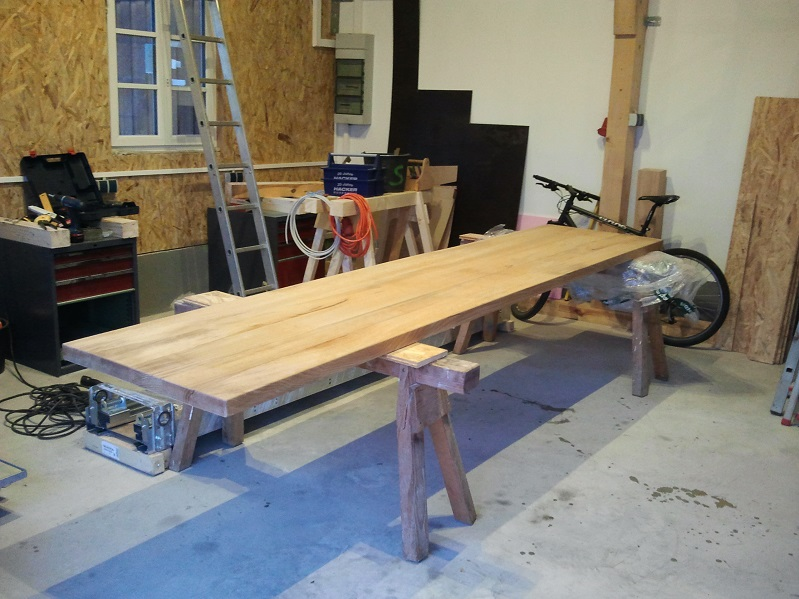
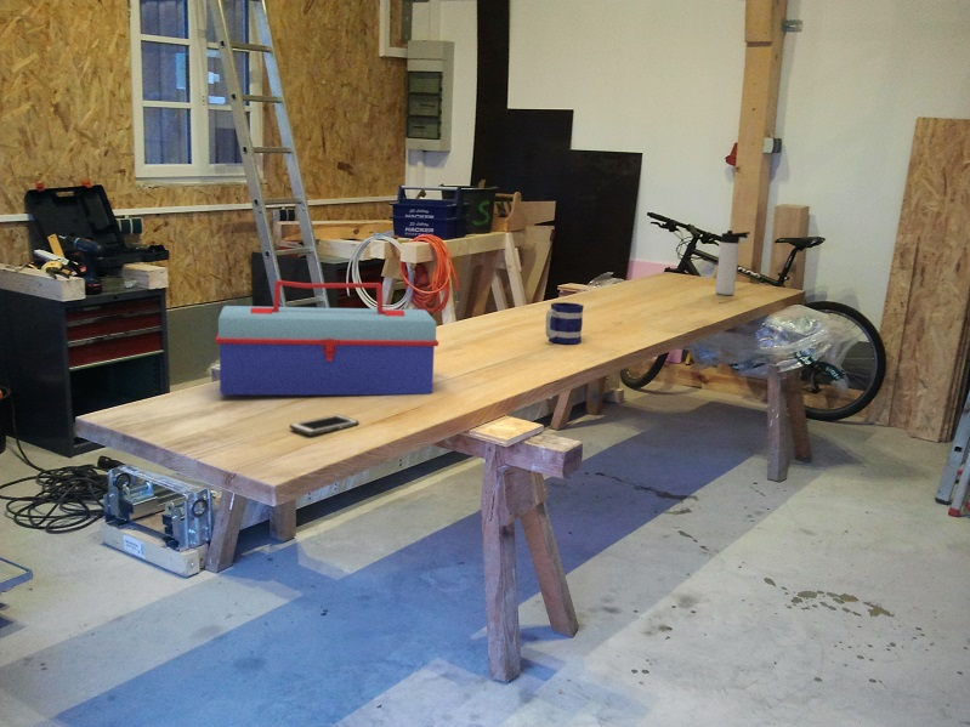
+ mug (561, 323)
+ thermos bottle (732, 262)
+ toolbox (328, 335)
+ cell phone (324, 425)
